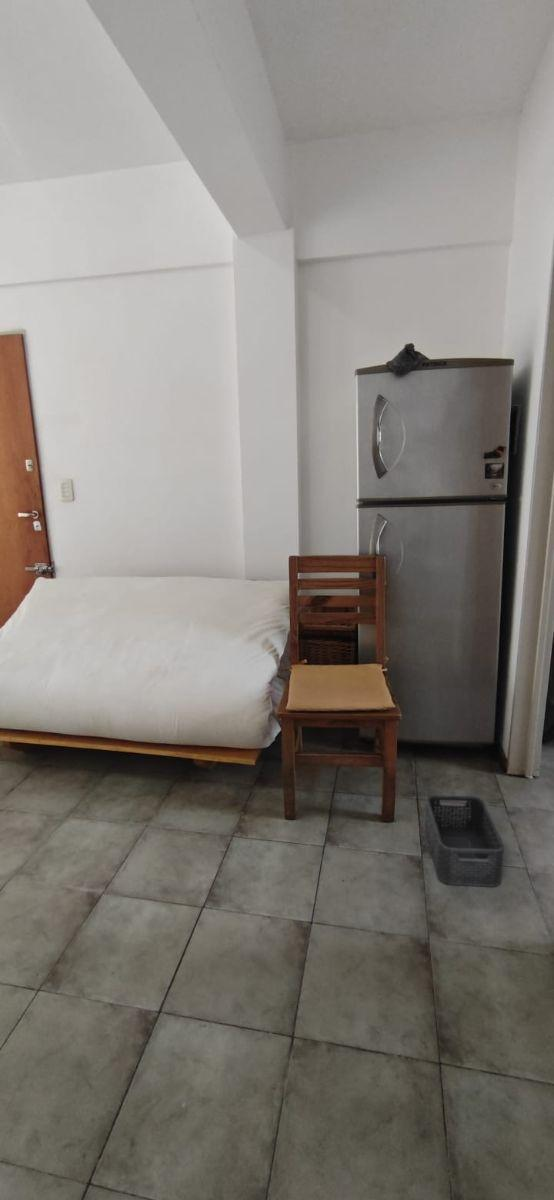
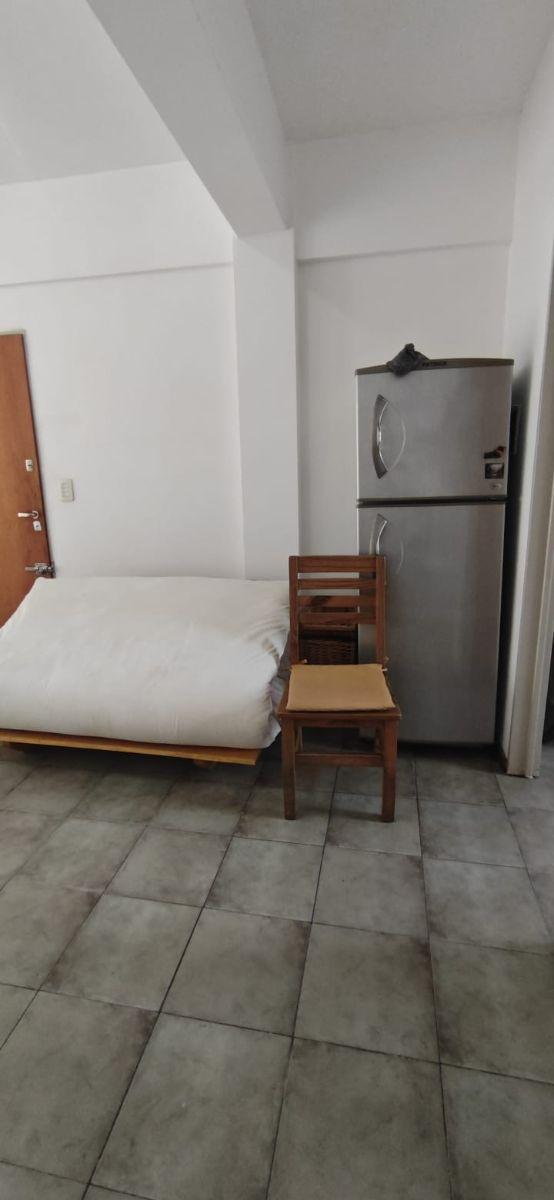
- storage bin (461, 837)
